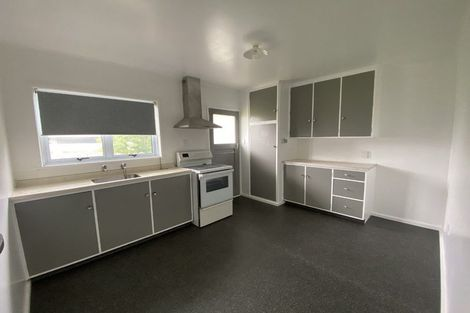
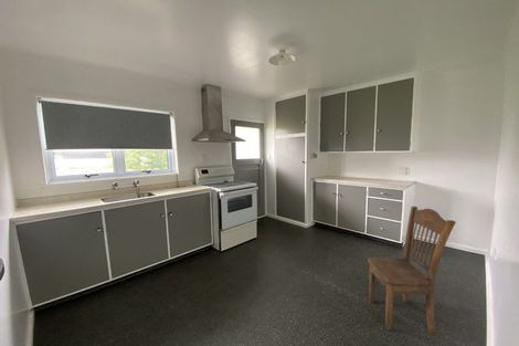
+ dining chair (402, 262)
